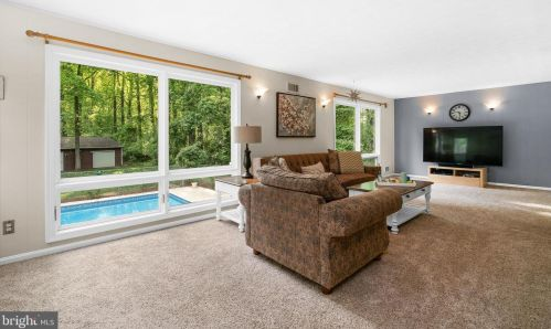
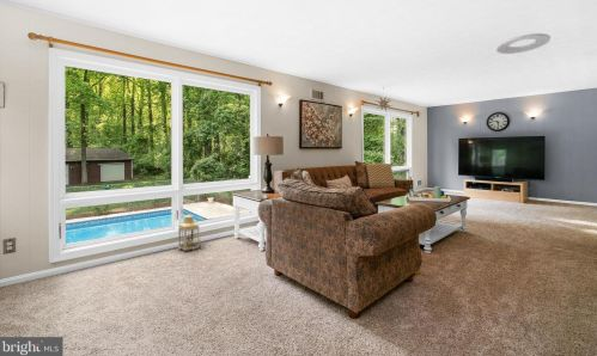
+ lantern (189, 229)
+ ceiling light (523, 45)
